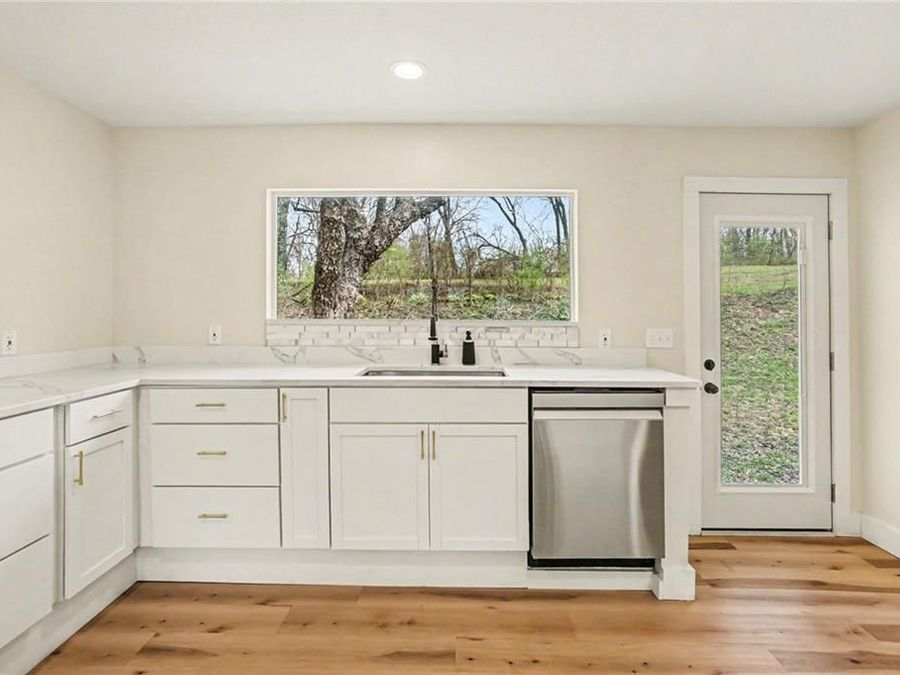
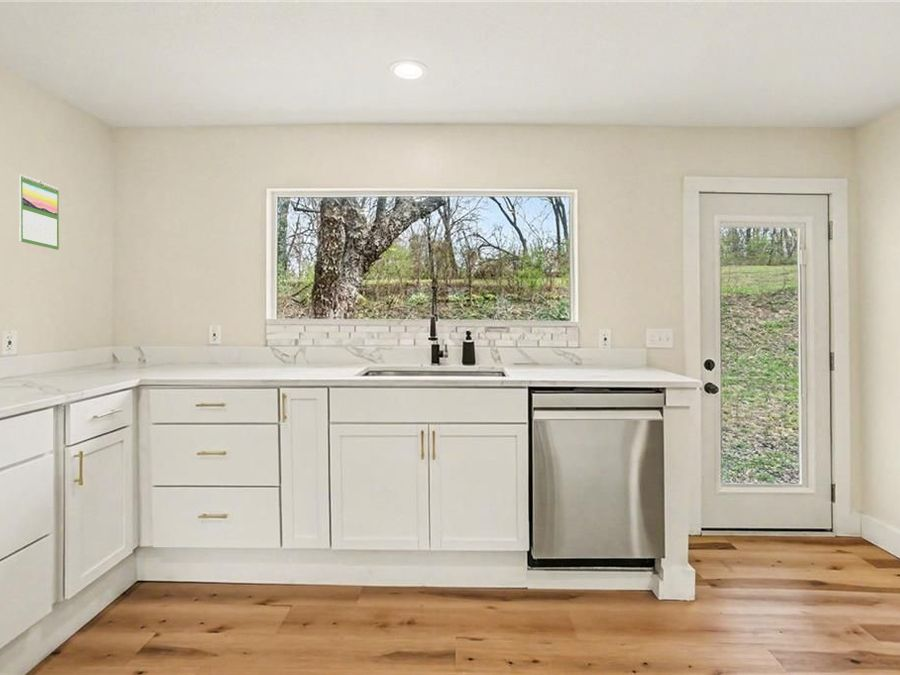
+ calendar (39, 213)
